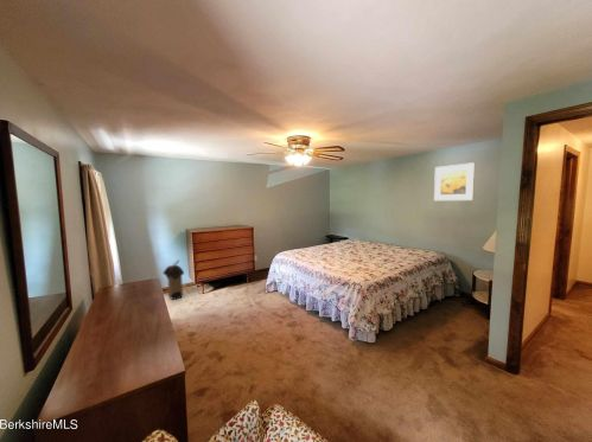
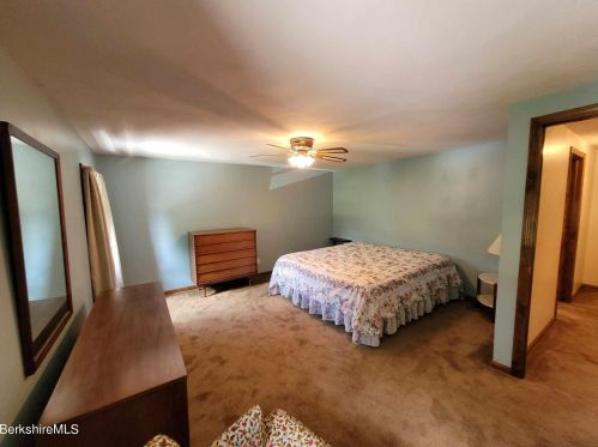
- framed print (452, 182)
- laundry hamper (173, 277)
